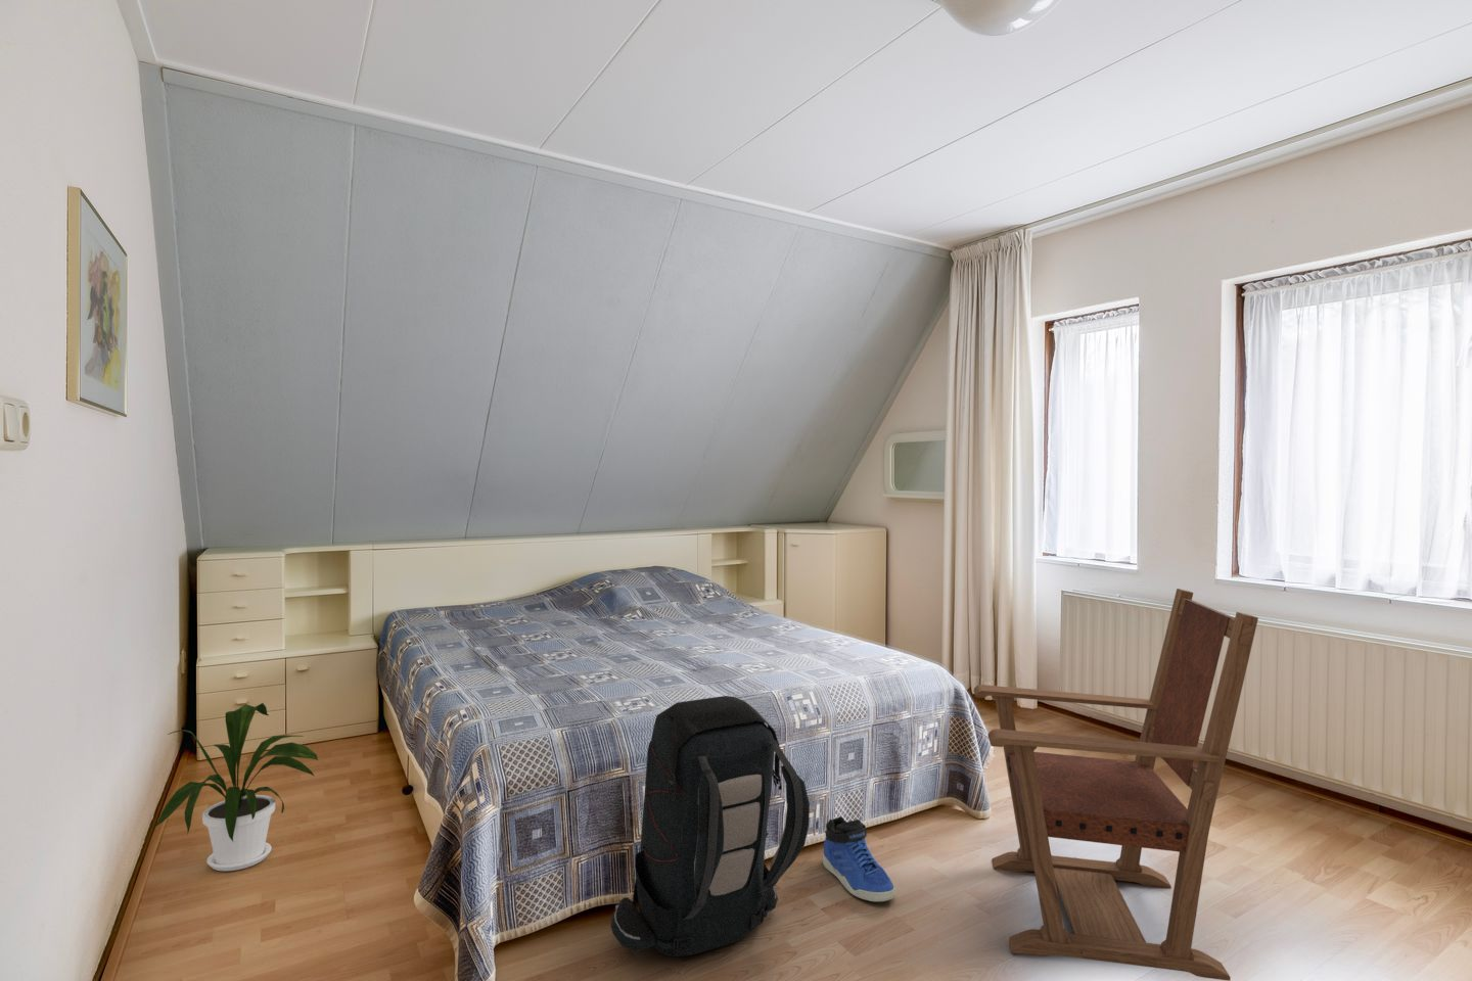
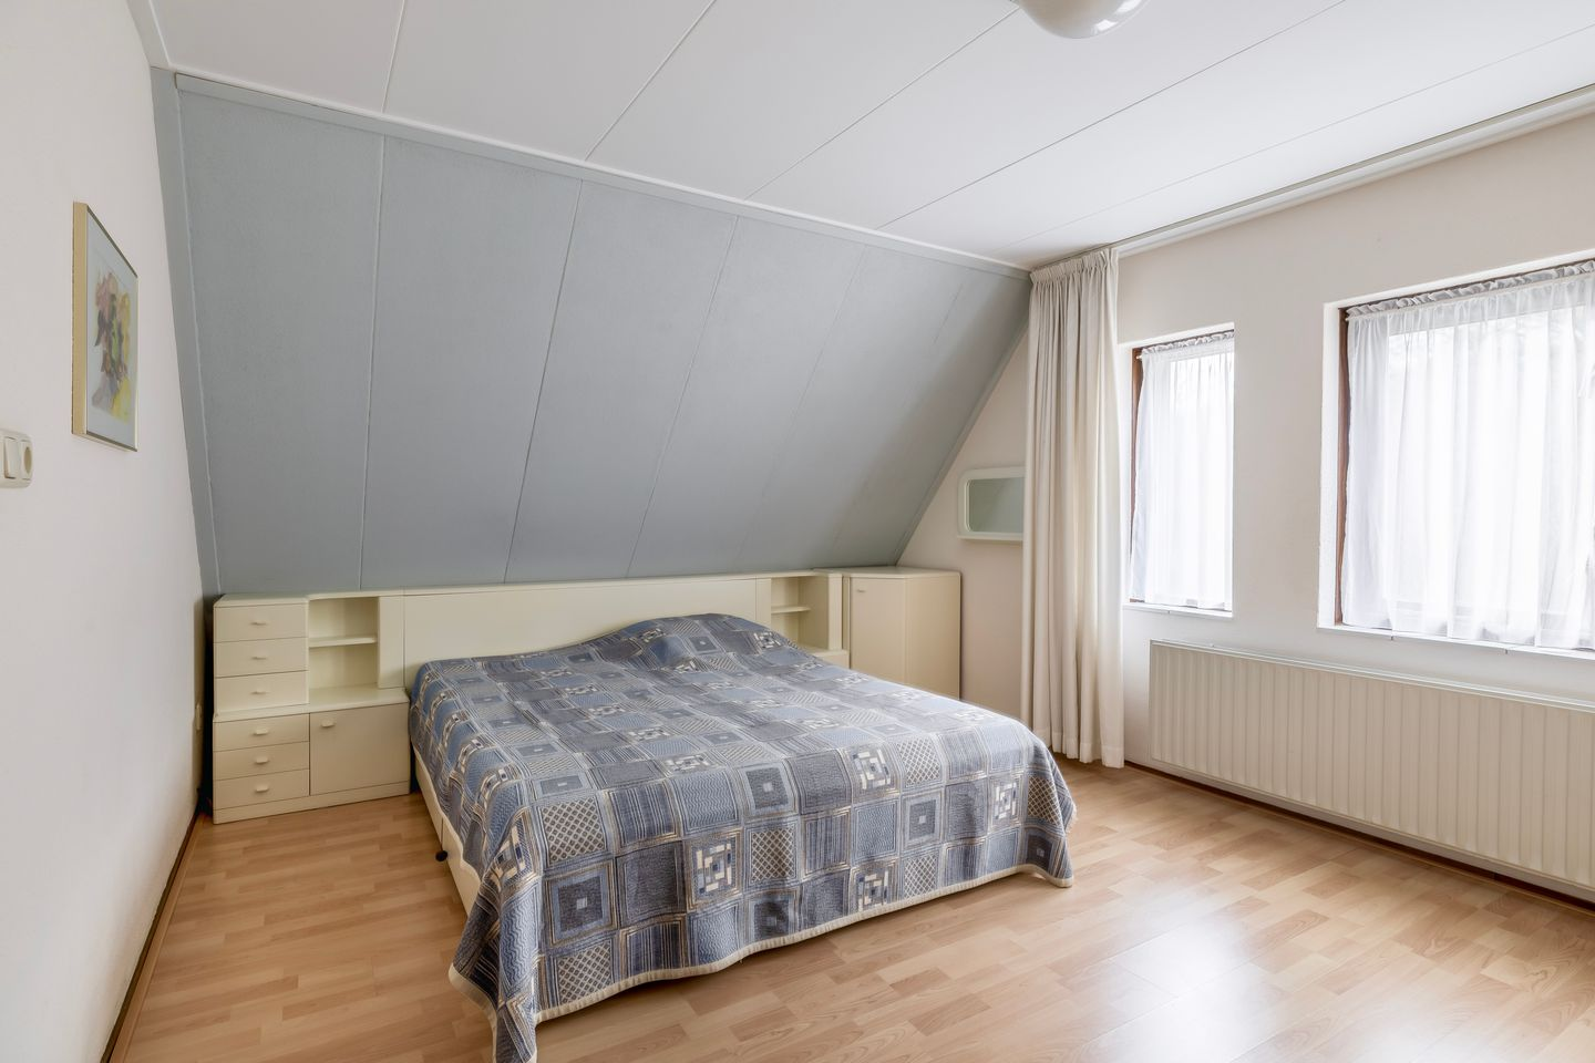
- house plant (243, 780)
- armchair (1093, 750)
- sneaker (856, 853)
- backpack (714, 827)
